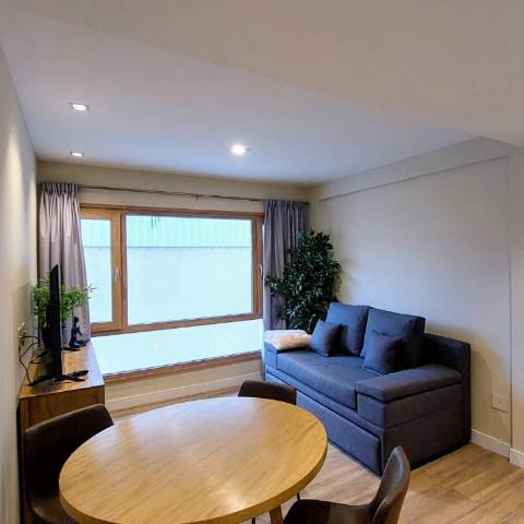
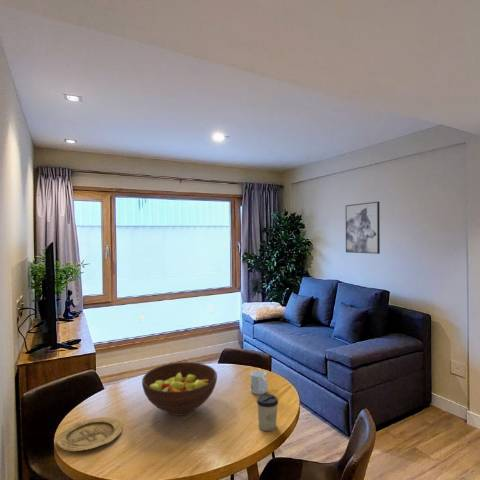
+ cup (267, 412)
+ mug (260, 383)
+ plate (90, 433)
+ fruit bowl (180, 392)
+ wall art (361, 228)
